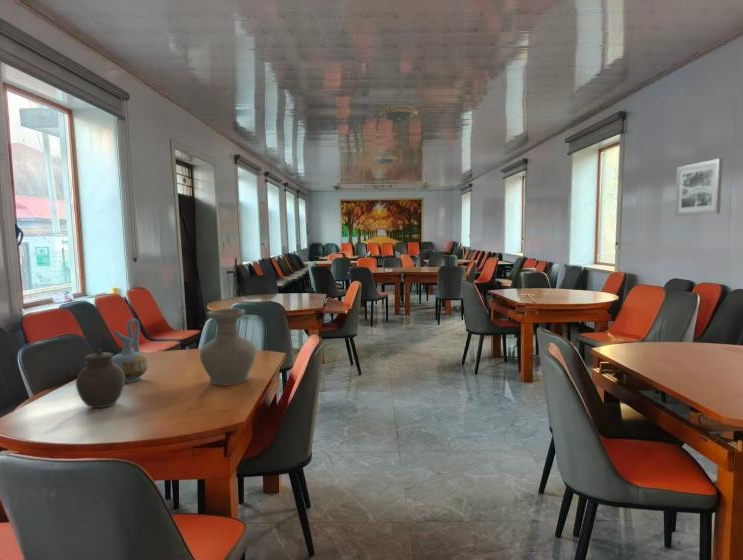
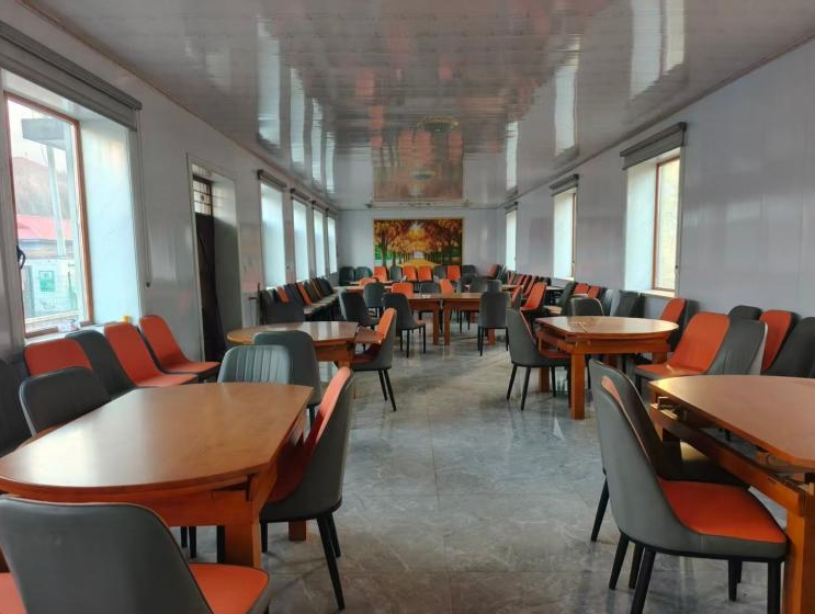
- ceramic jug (127, 350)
- jar (100, 376)
- wall art (697, 189)
- vase (227, 345)
